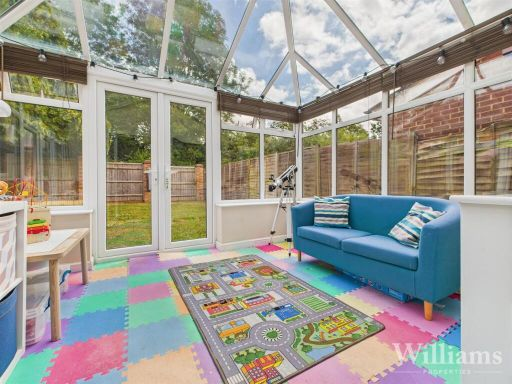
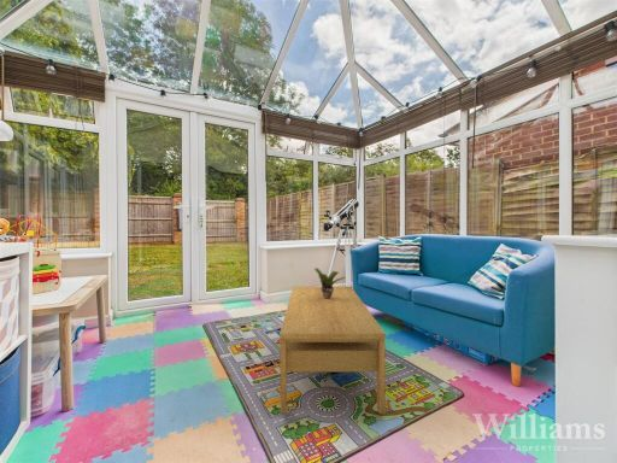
+ coffee table (325, 332)
+ potted plant (327, 283)
